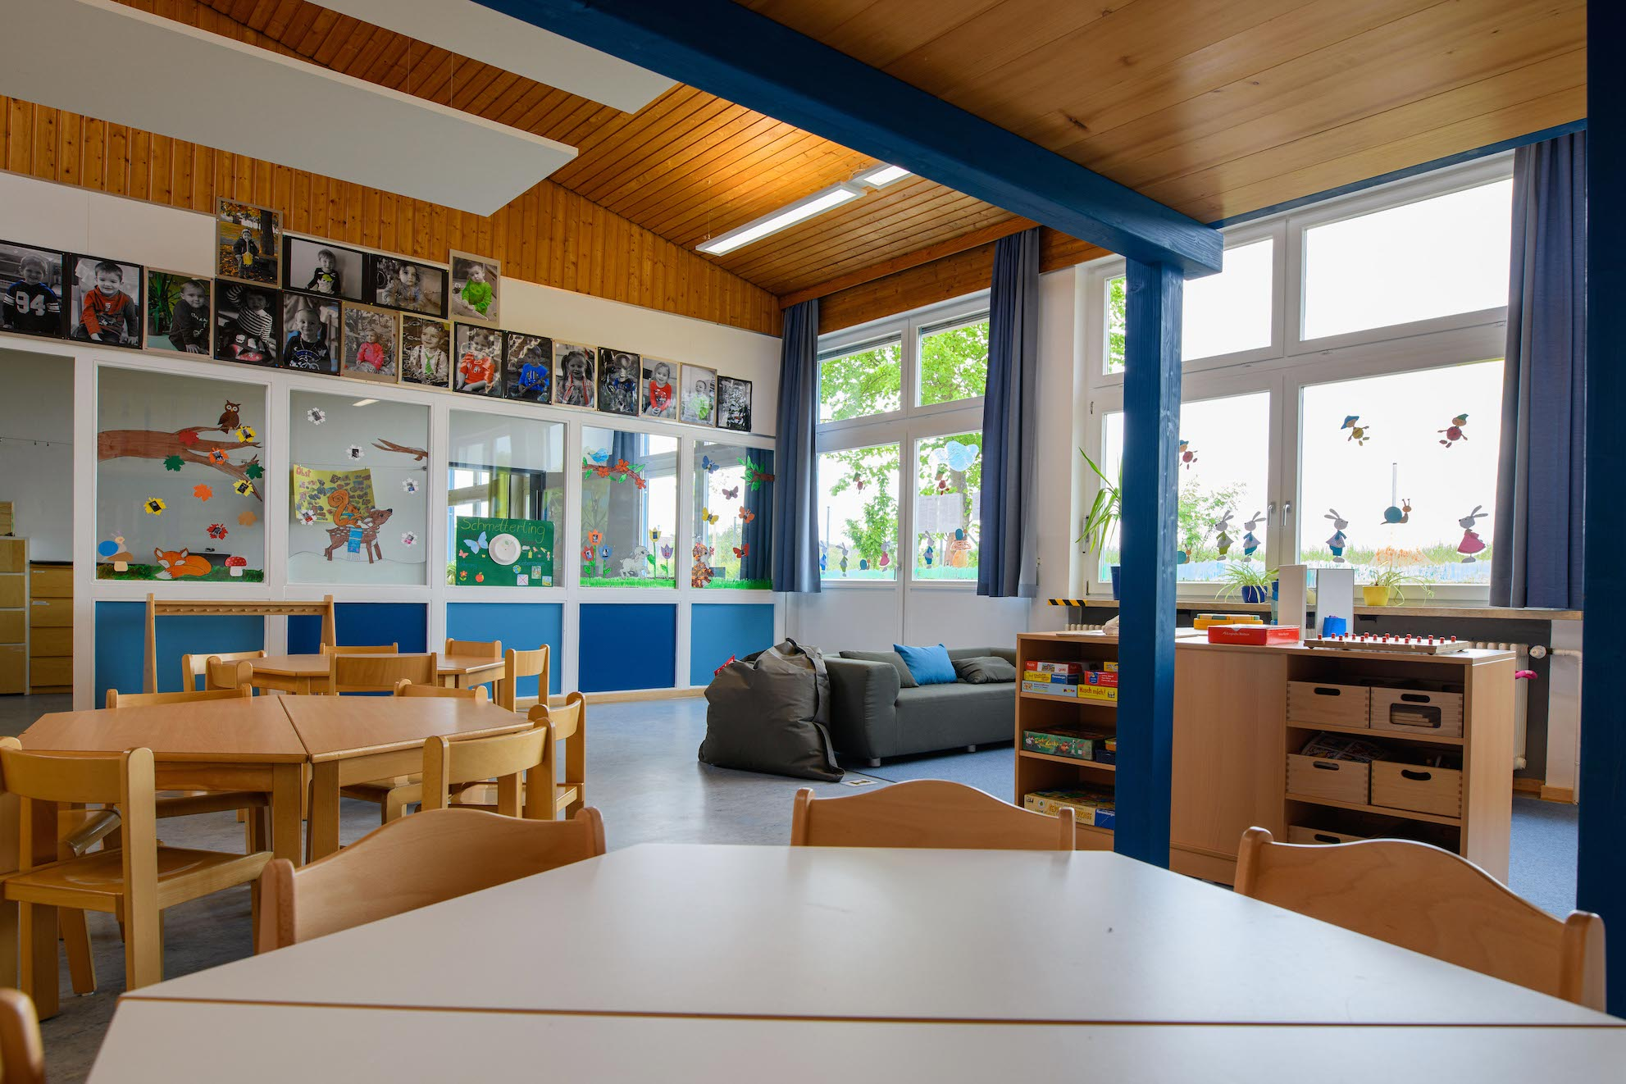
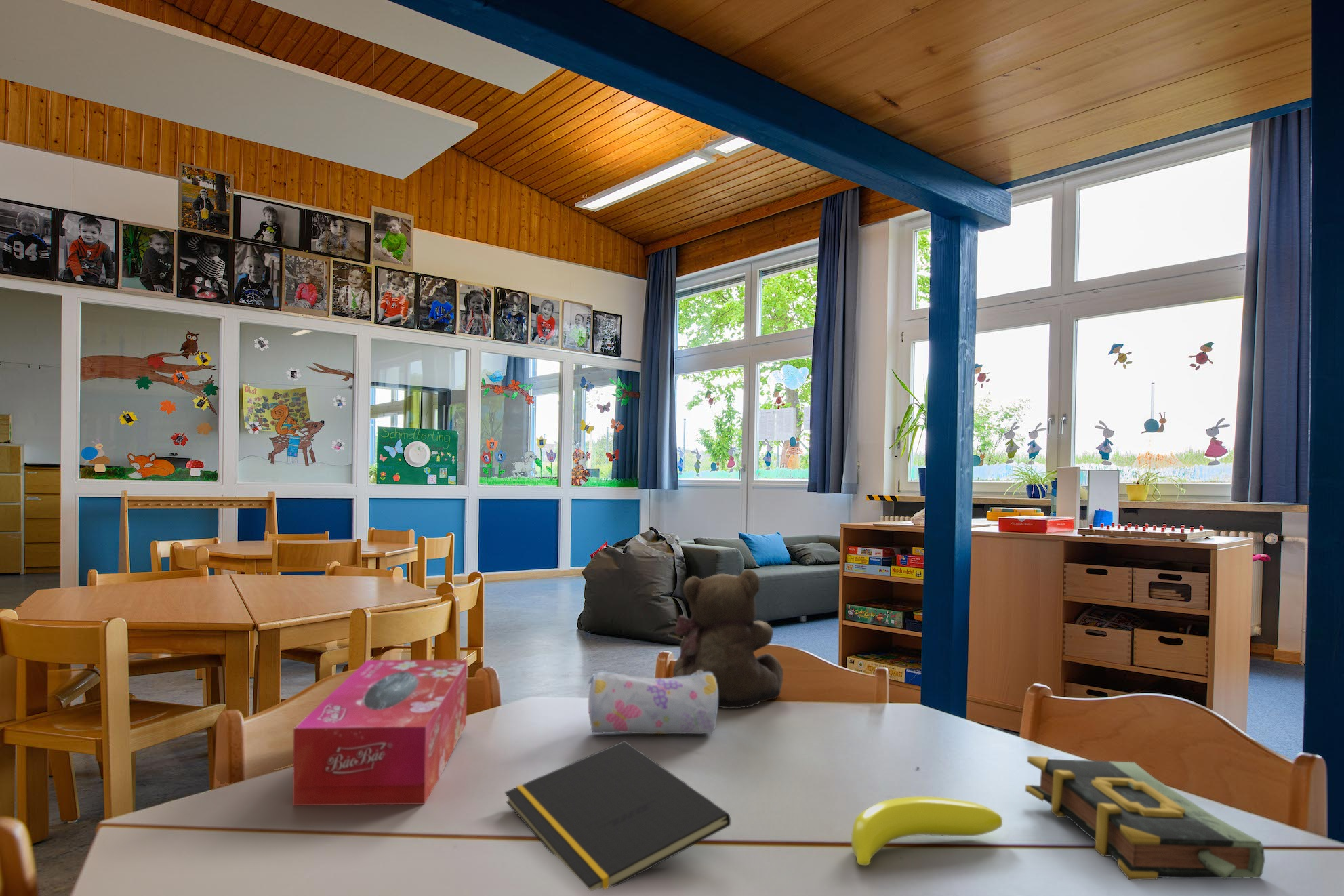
+ pencil case (653, 702)
+ book (1143, 818)
+ banana (929, 827)
+ tissue box (392, 725)
+ teddy bear (731, 633)
+ notepad (611, 807)
